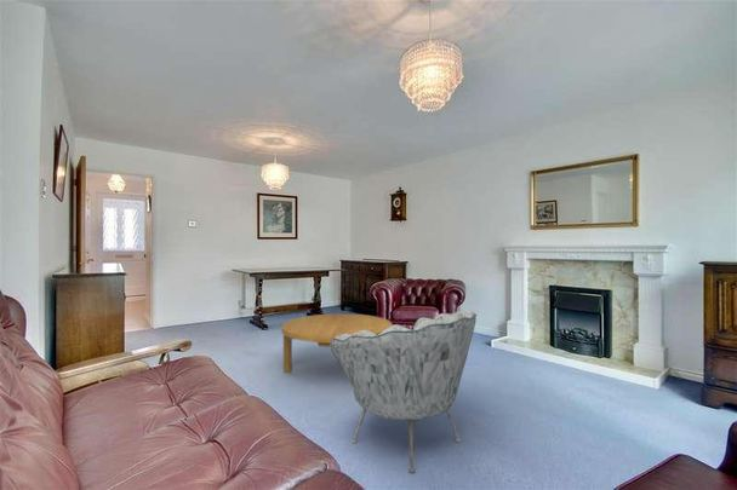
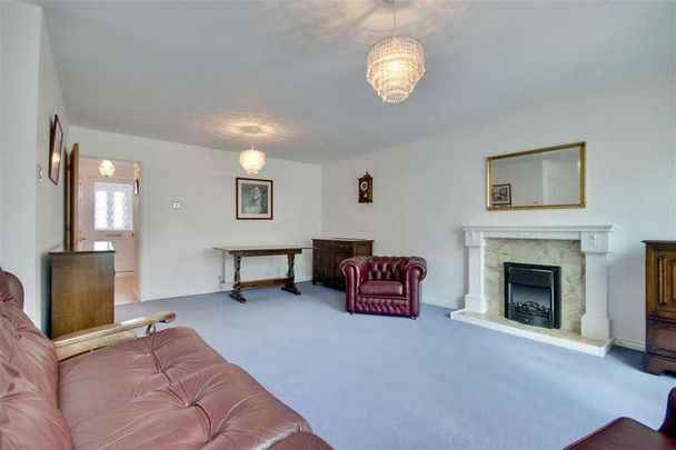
- armchair (411, 374)
- coffee table (330, 346)
